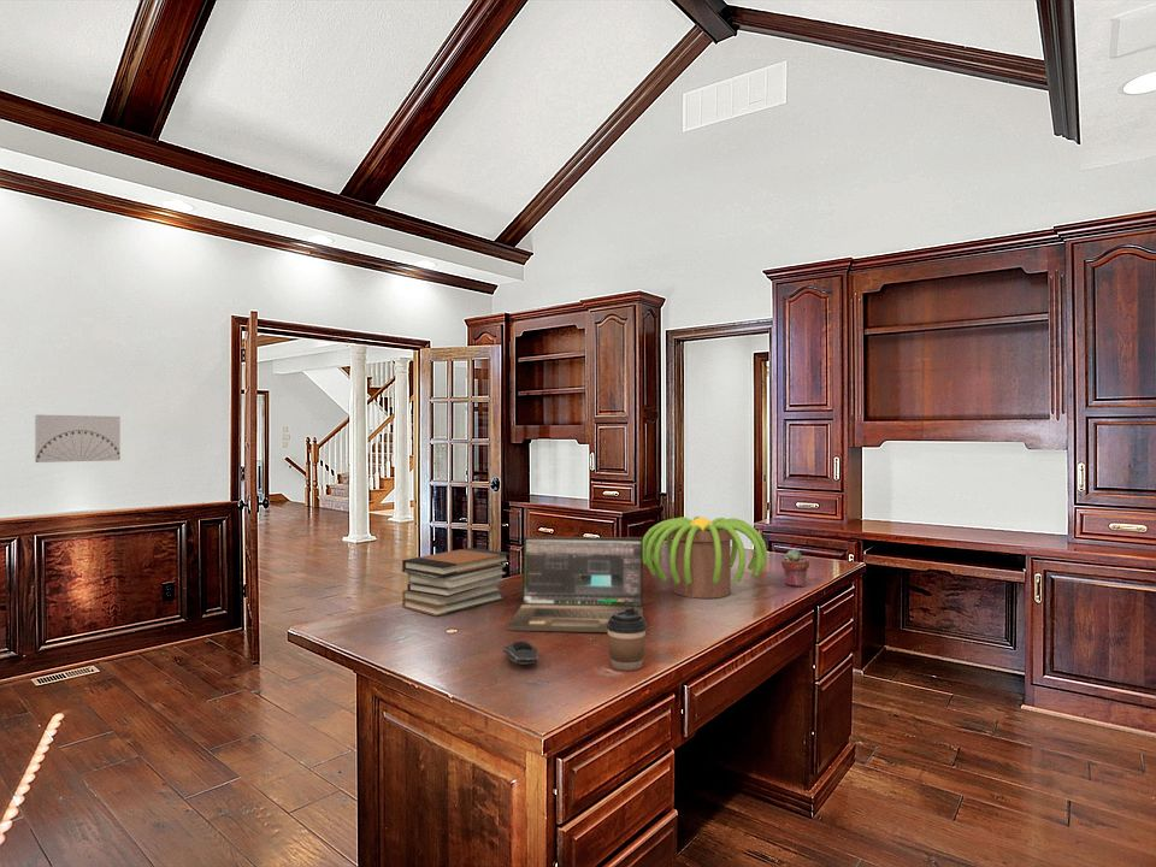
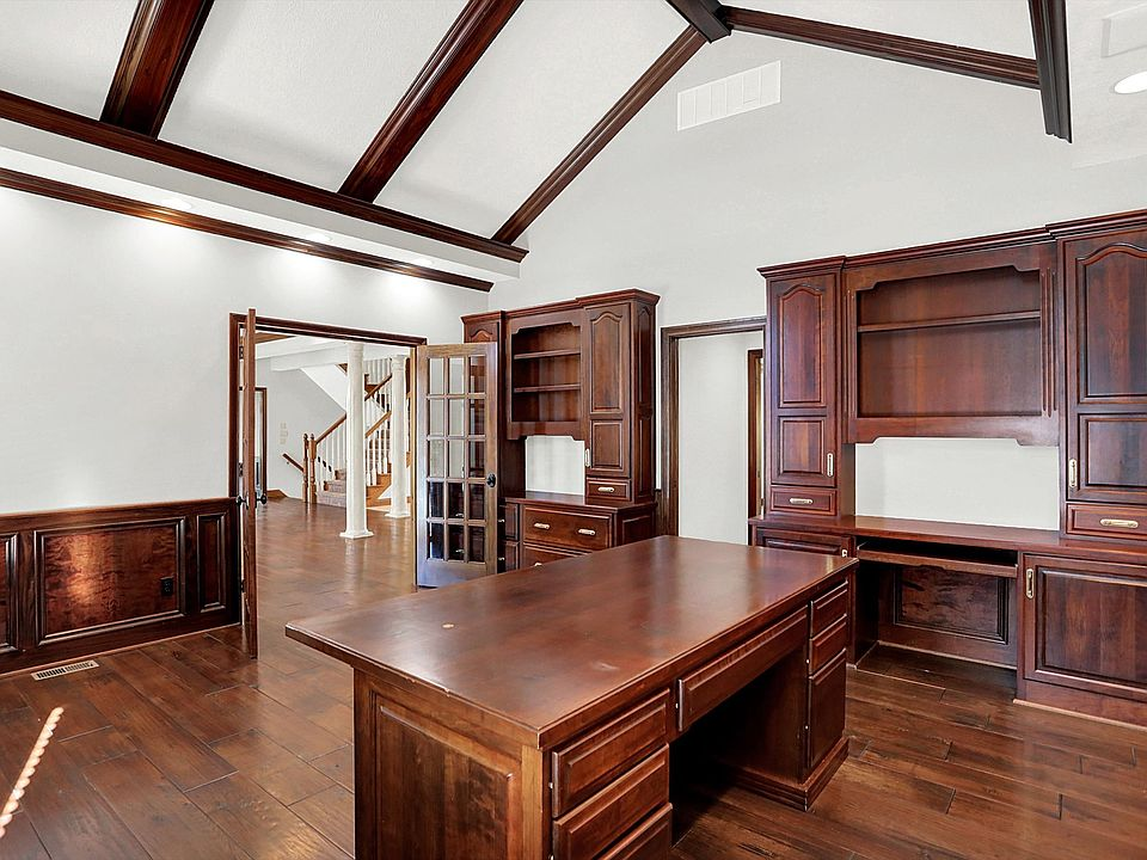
- laptop (579, 580)
- coffee cup (626, 637)
- book stack (456, 579)
- potted succulent (795, 566)
- computer mouse (521, 651)
- plant (703, 554)
- wall art (78, 438)
